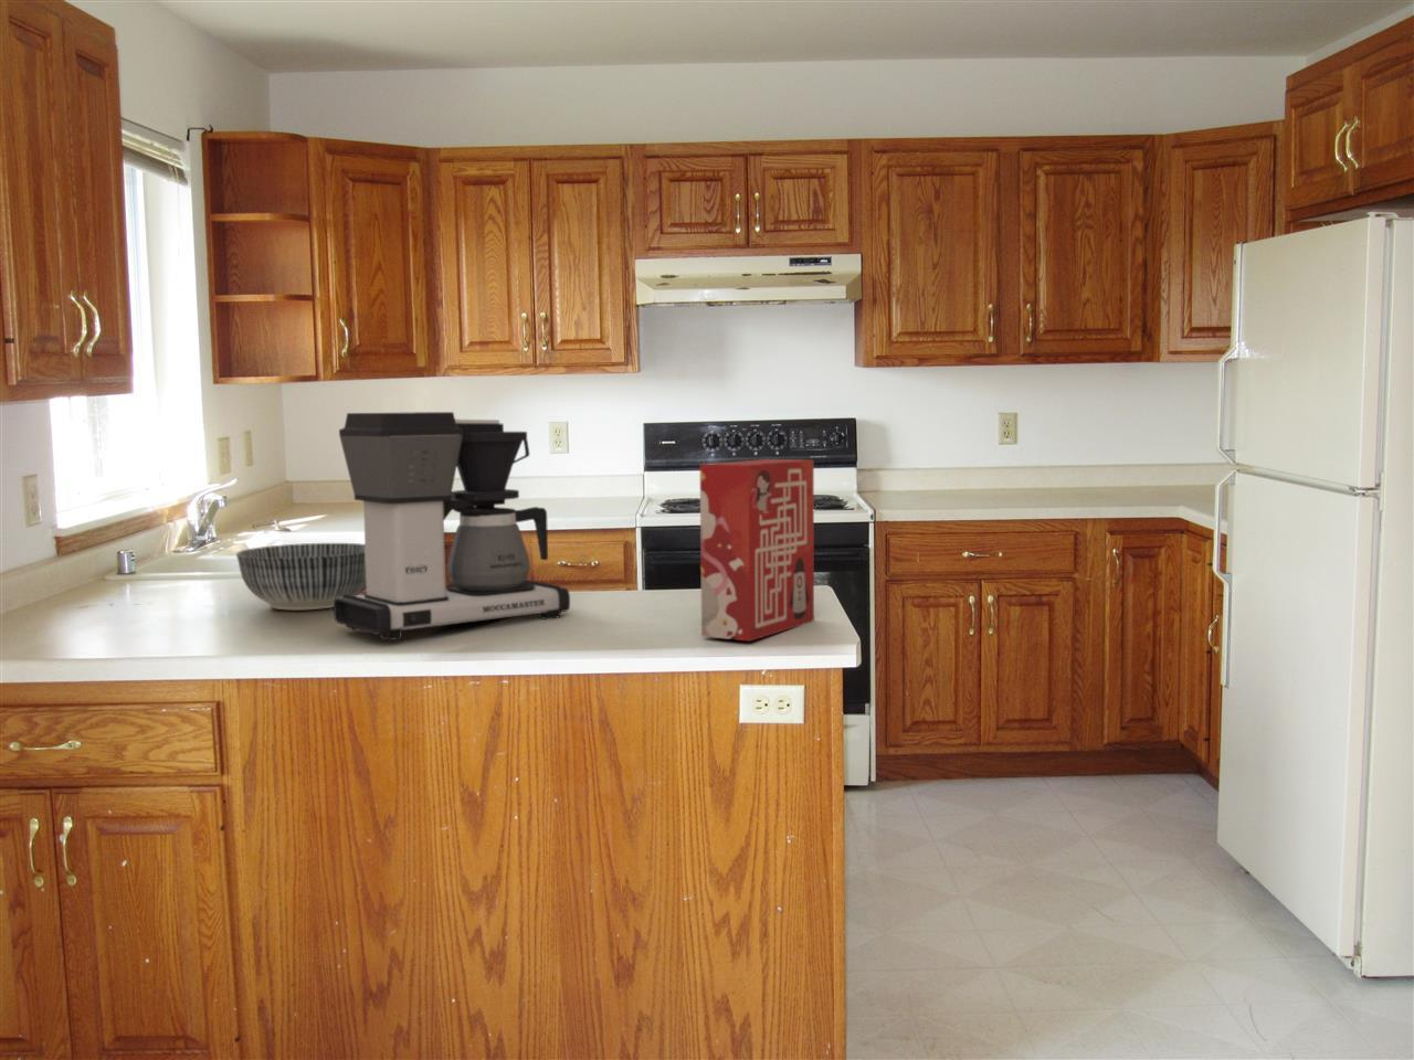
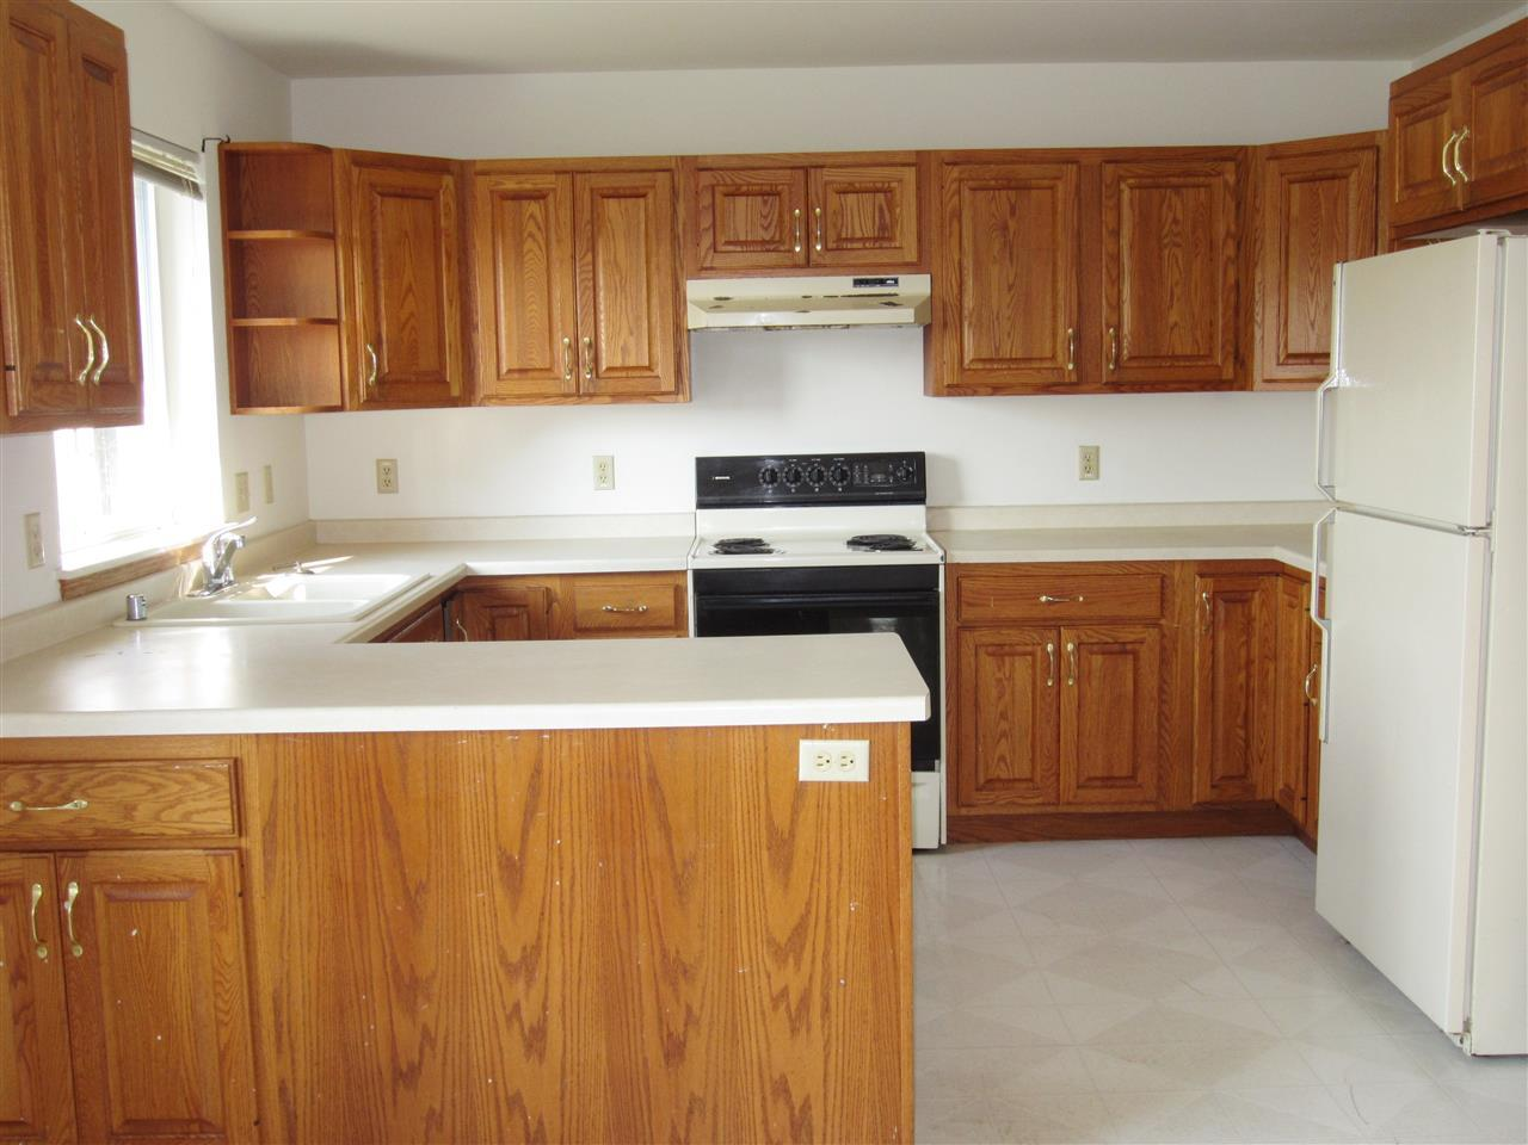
- cereal box (759, 546)
- coffee maker (460, 518)
- bowl (308, 577)
